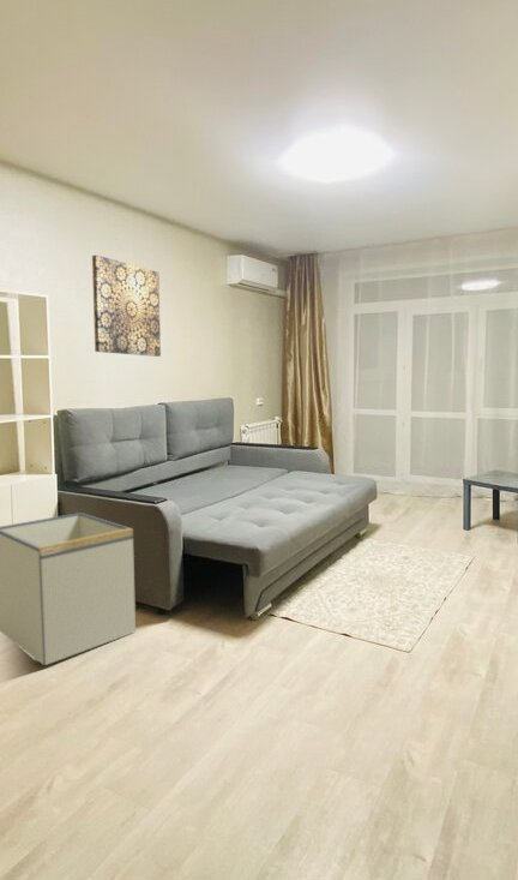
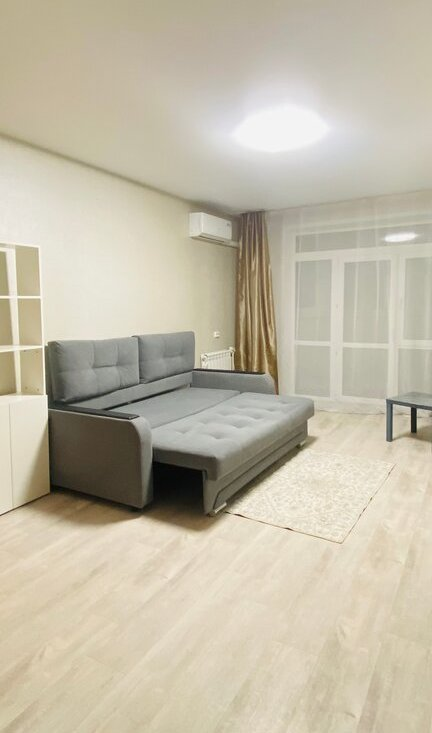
- wall art (128, 309)
- storage bin (64, 579)
